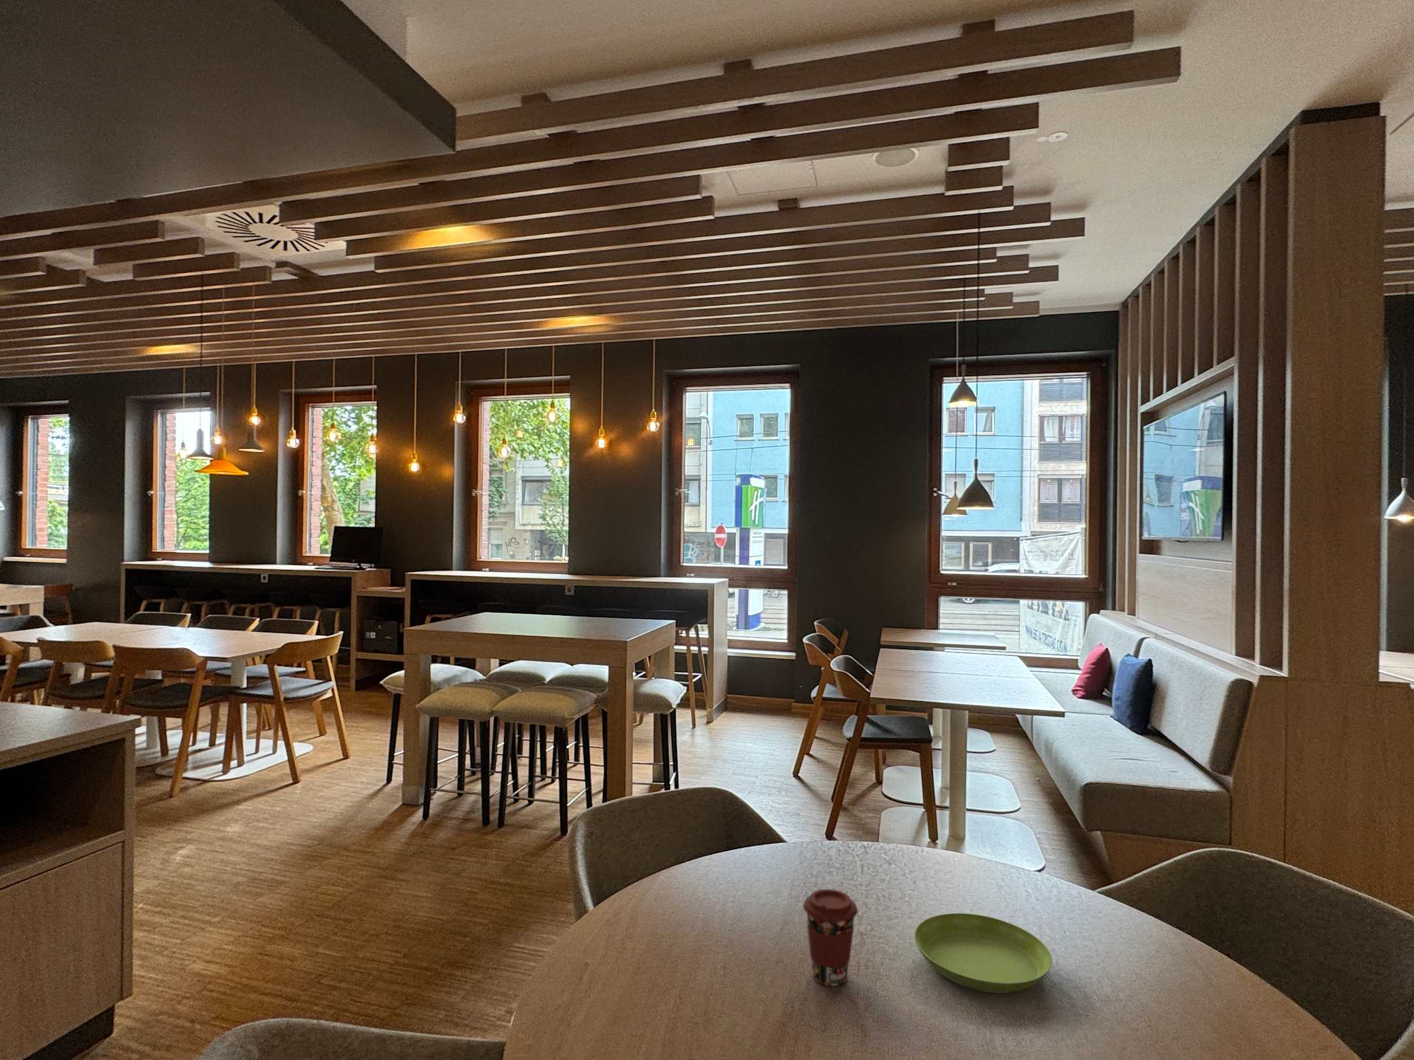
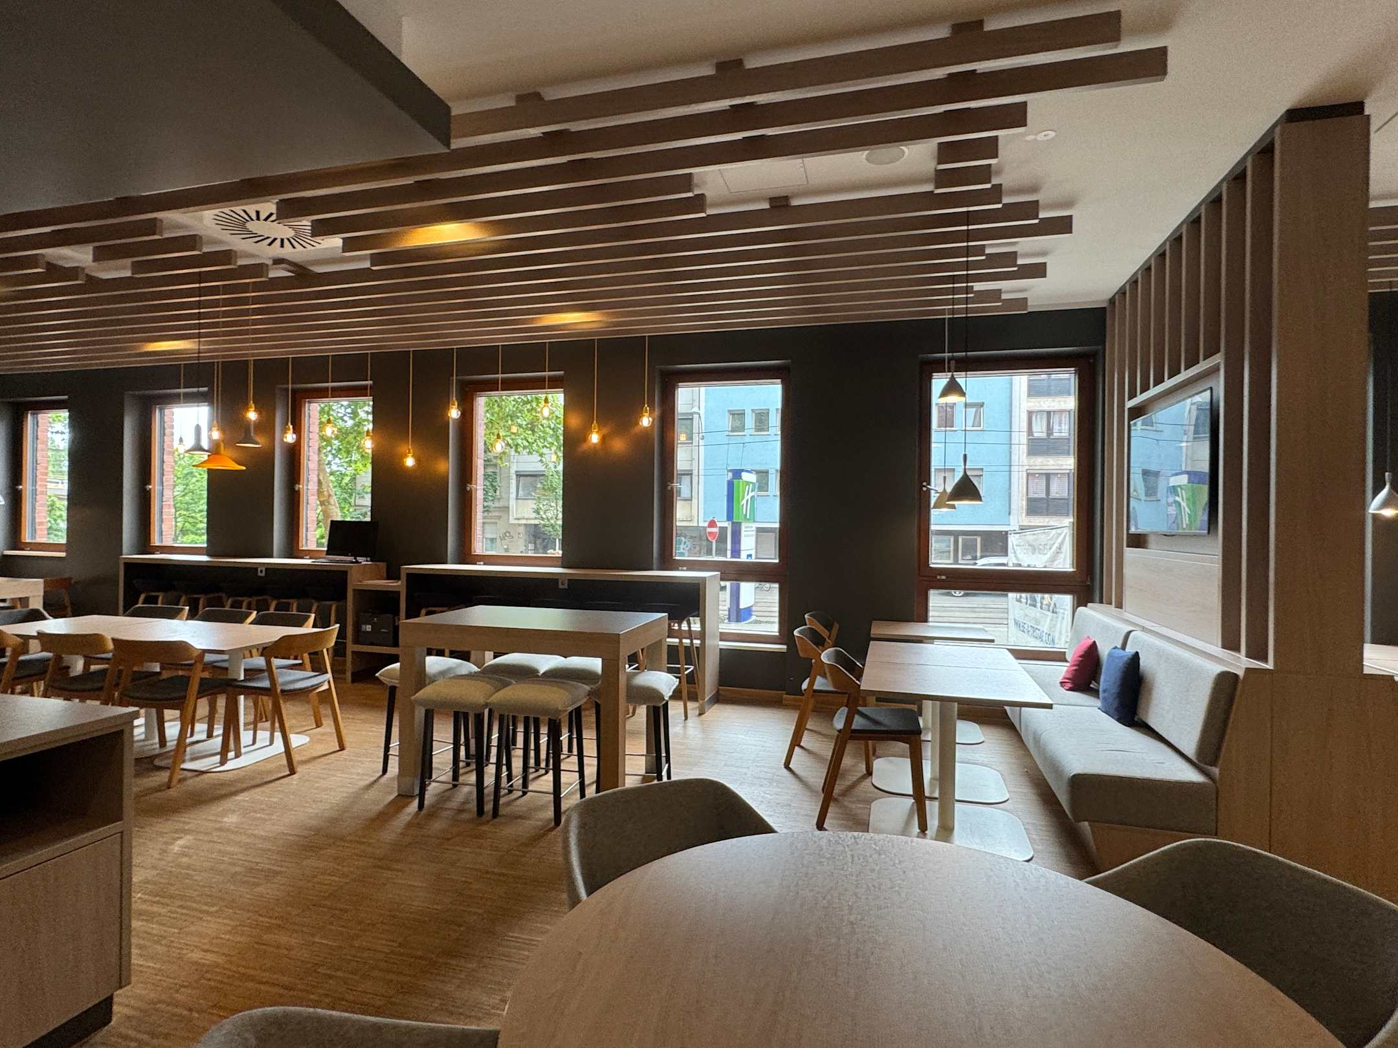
- saucer (981, 954)
- coffee cup (831, 938)
